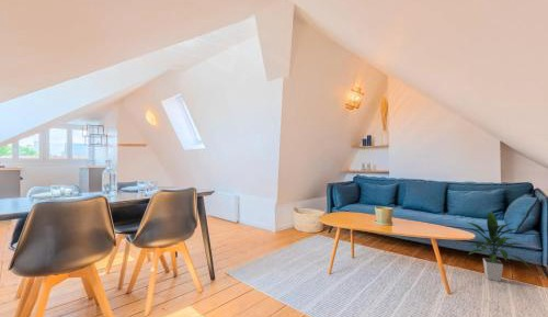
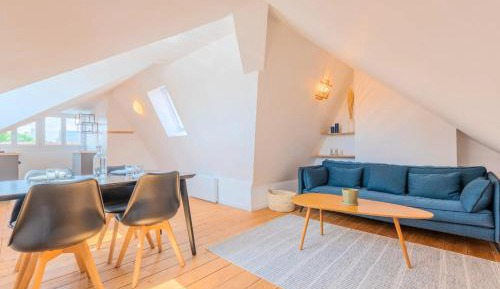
- indoor plant (494, 246)
